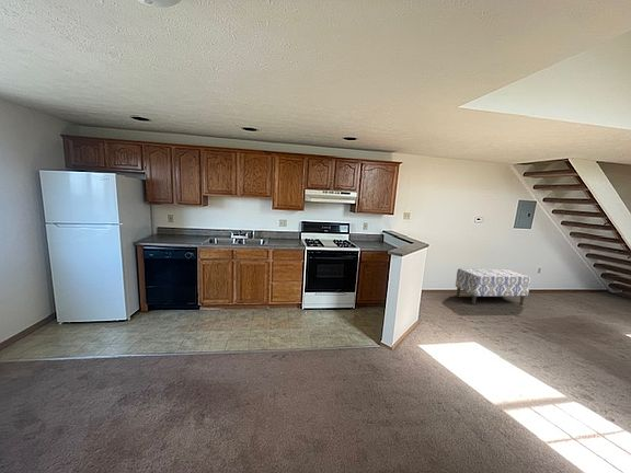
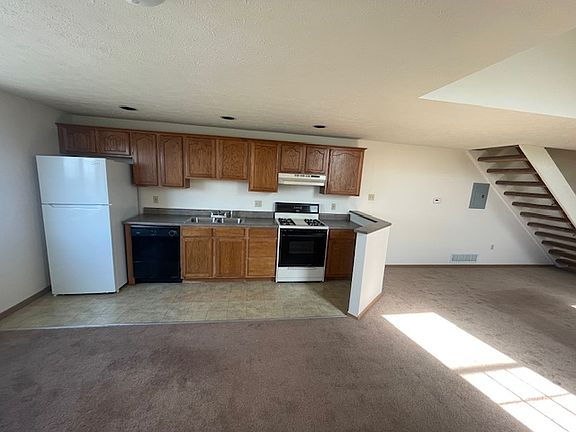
- bench (491, 286)
